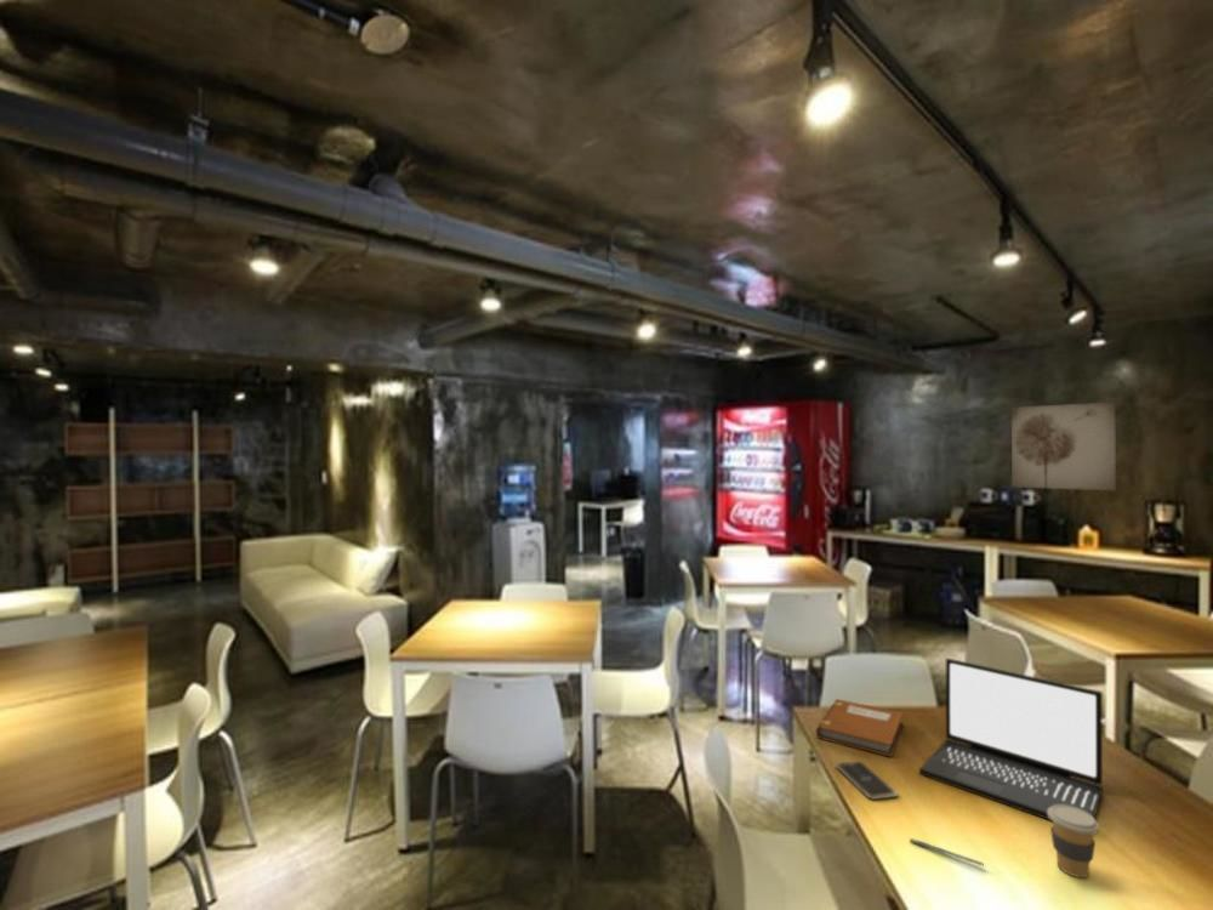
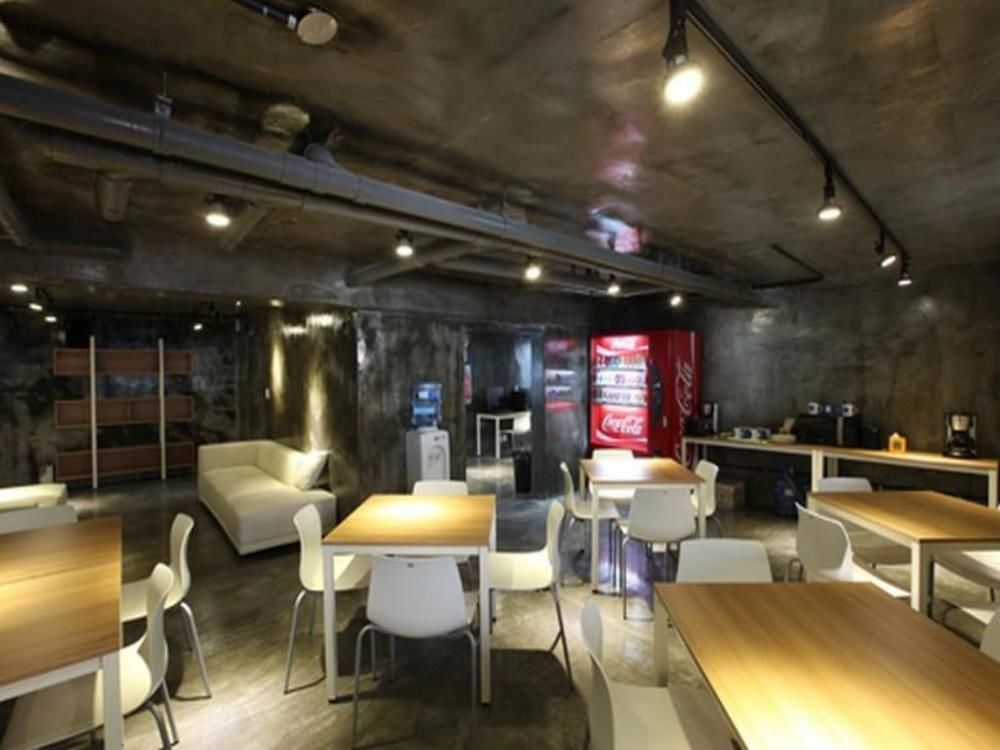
- smartphone (865, 779)
- laptop (1008, 734)
- coffee cup (1072, 841)
- pen (946, 852)
- wall art (1060, 447)
- notebook (860, 723)
